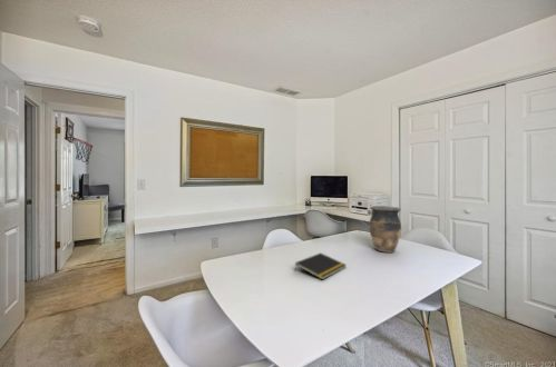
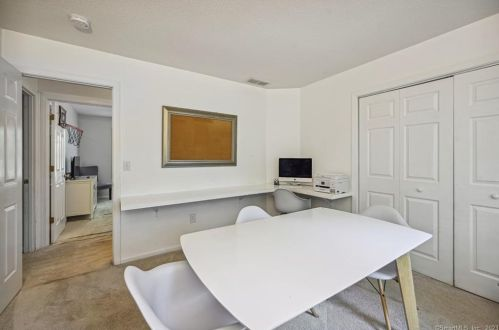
- vase (384, 228)
- notepad (321, 265)
